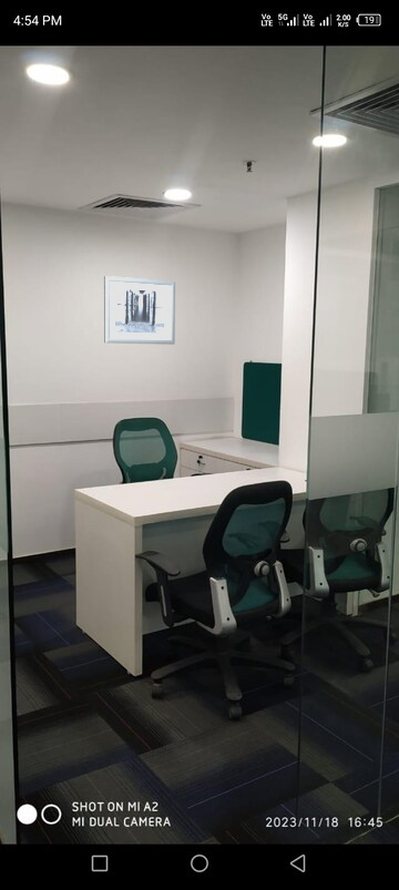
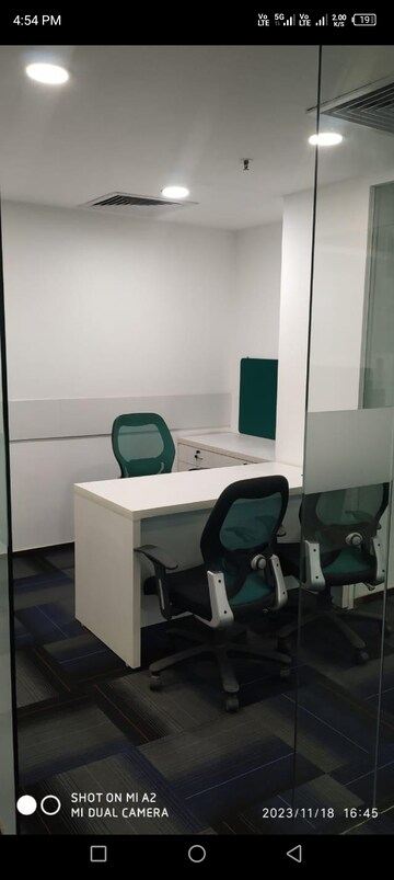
- wall art (140, 311)
